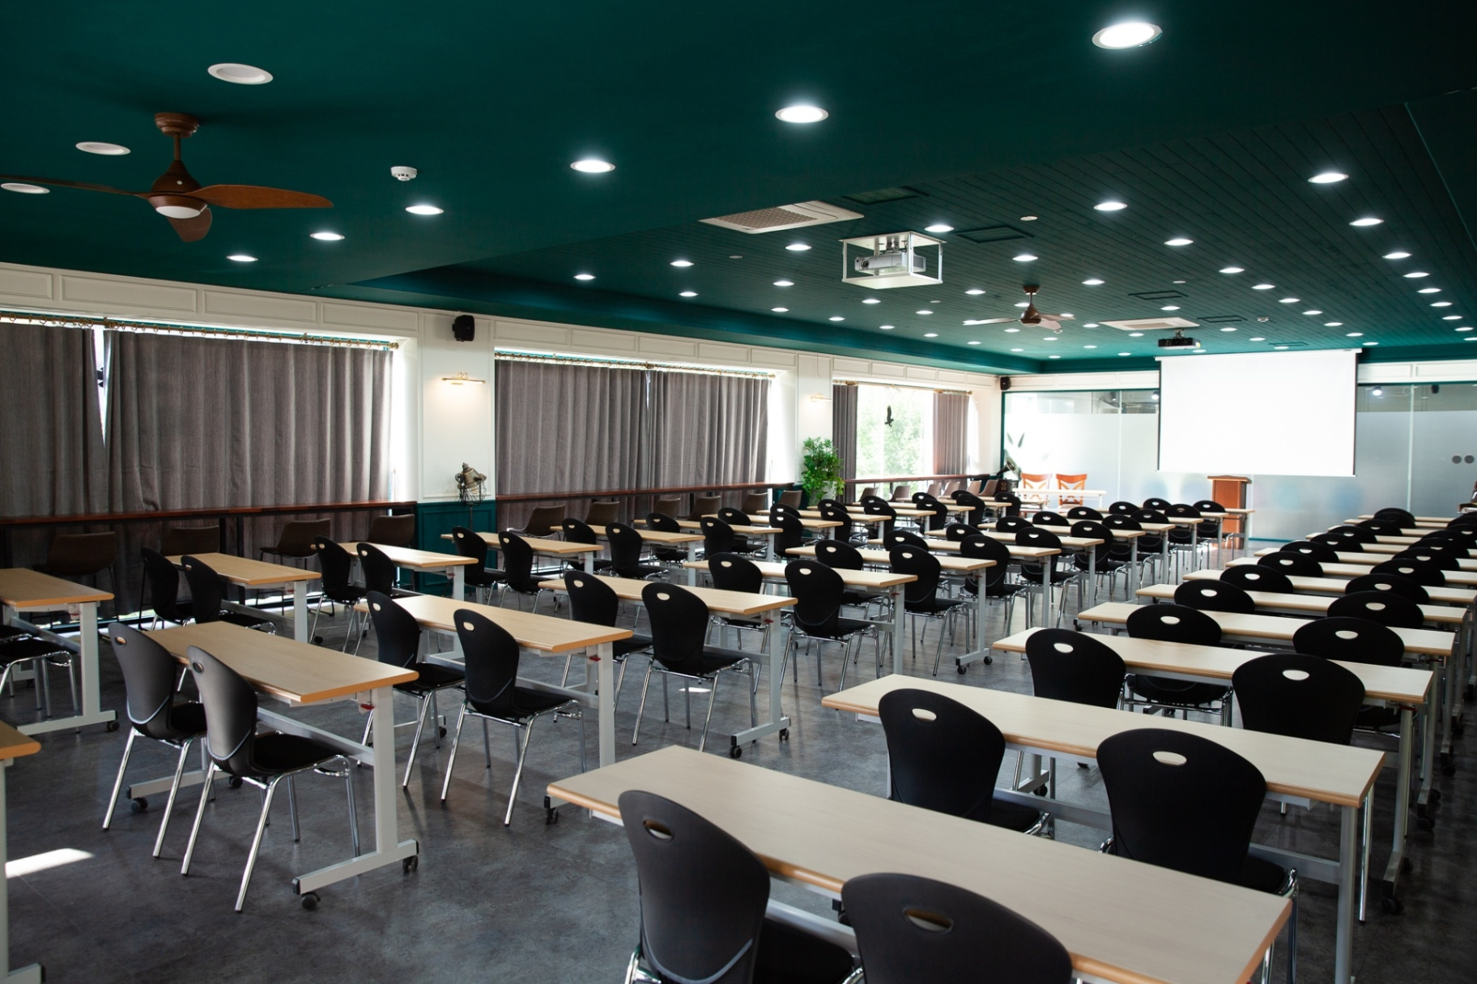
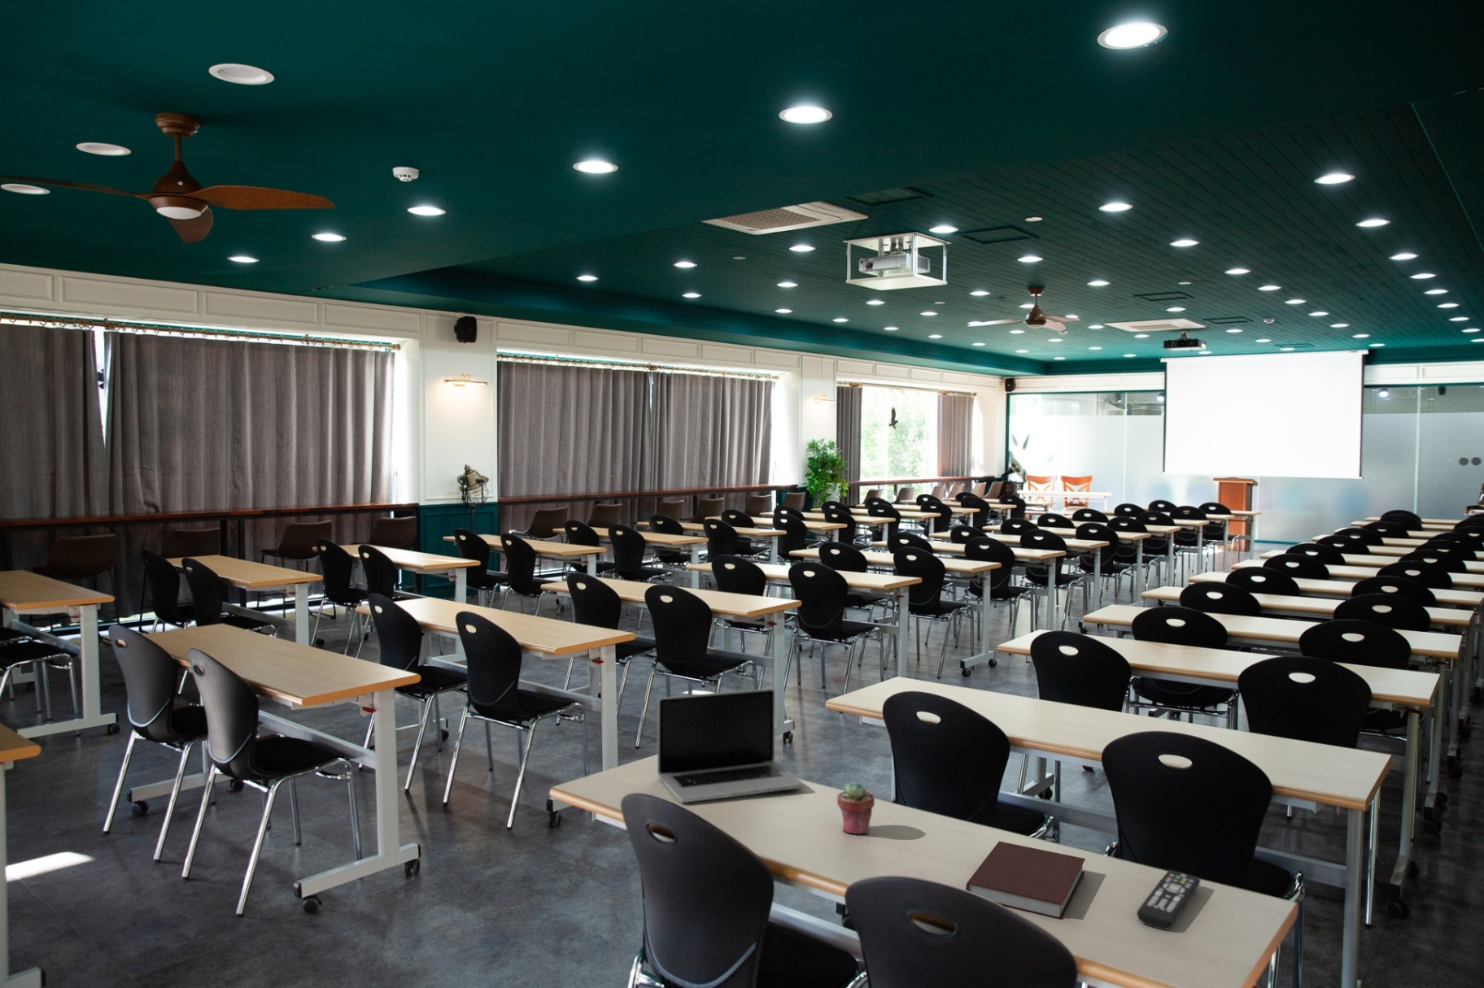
+ notebook (1027, 877)
+ potted succulent (855, 805)
+ laptop (729, 742)
+ remote control (1170, 899)
